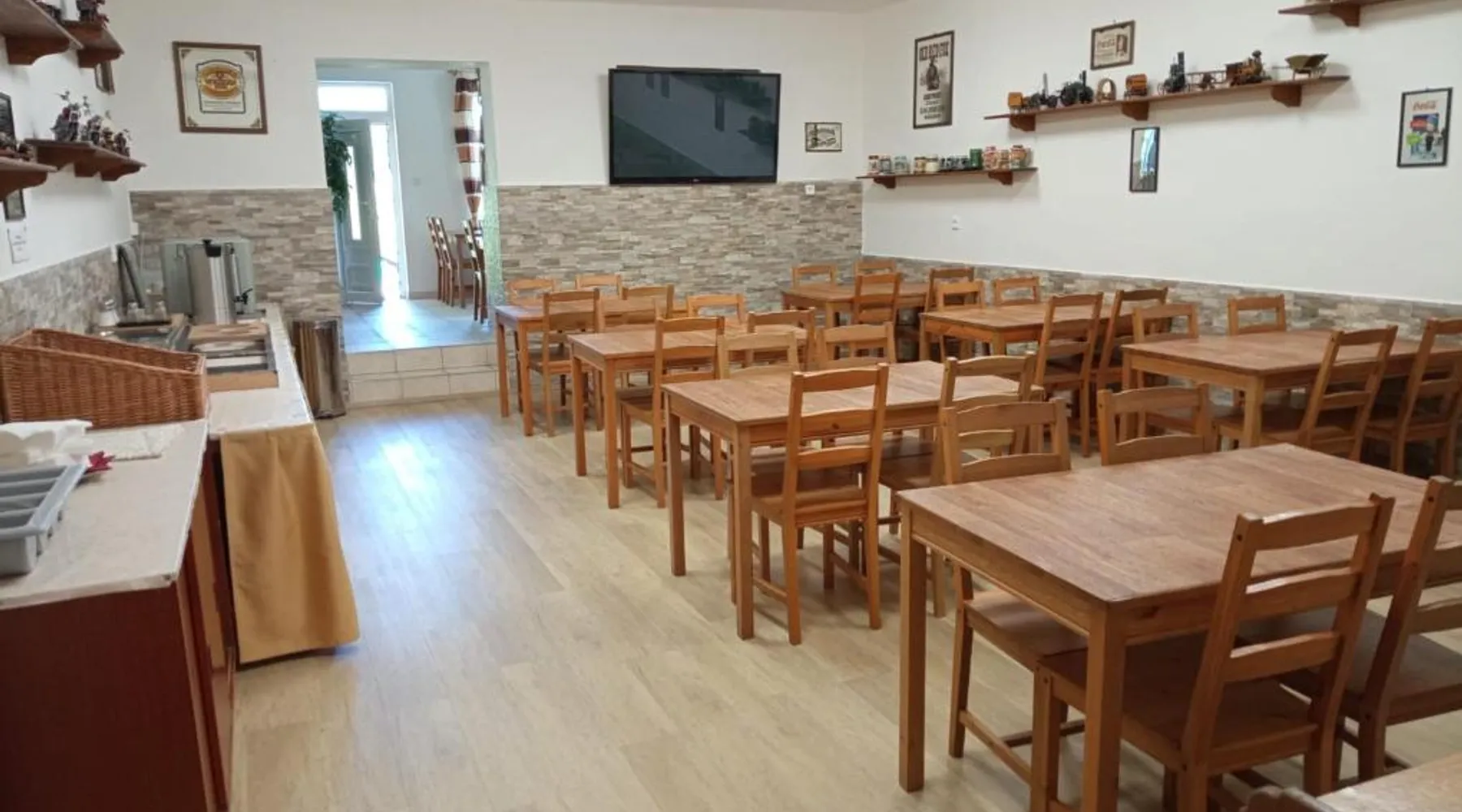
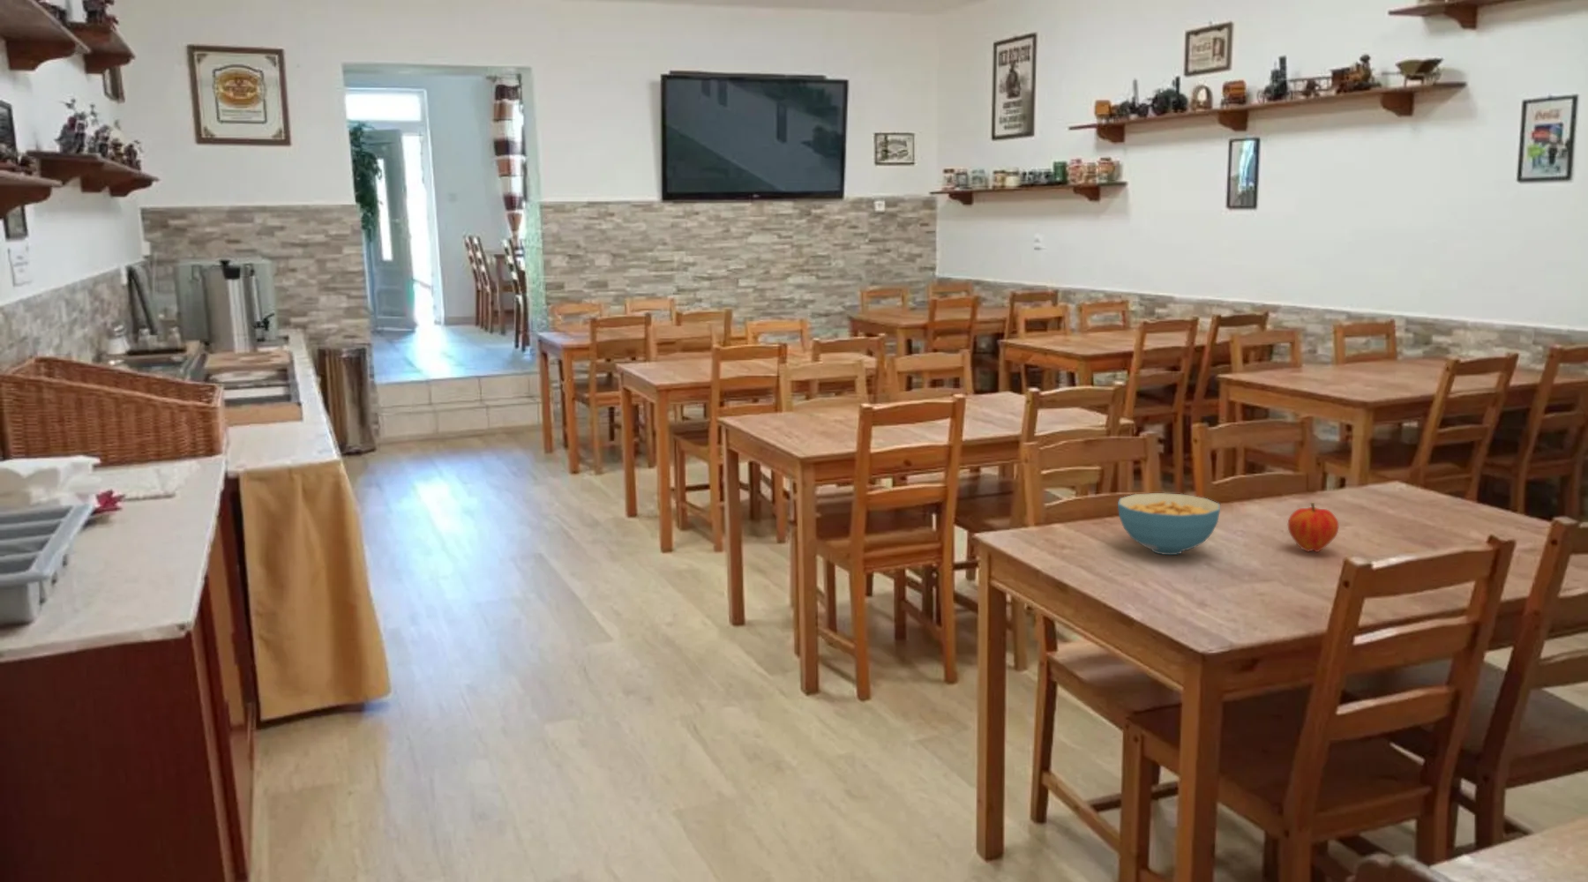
+ cereal bowl (1168, 527)
+ fruit (1313, 527)
